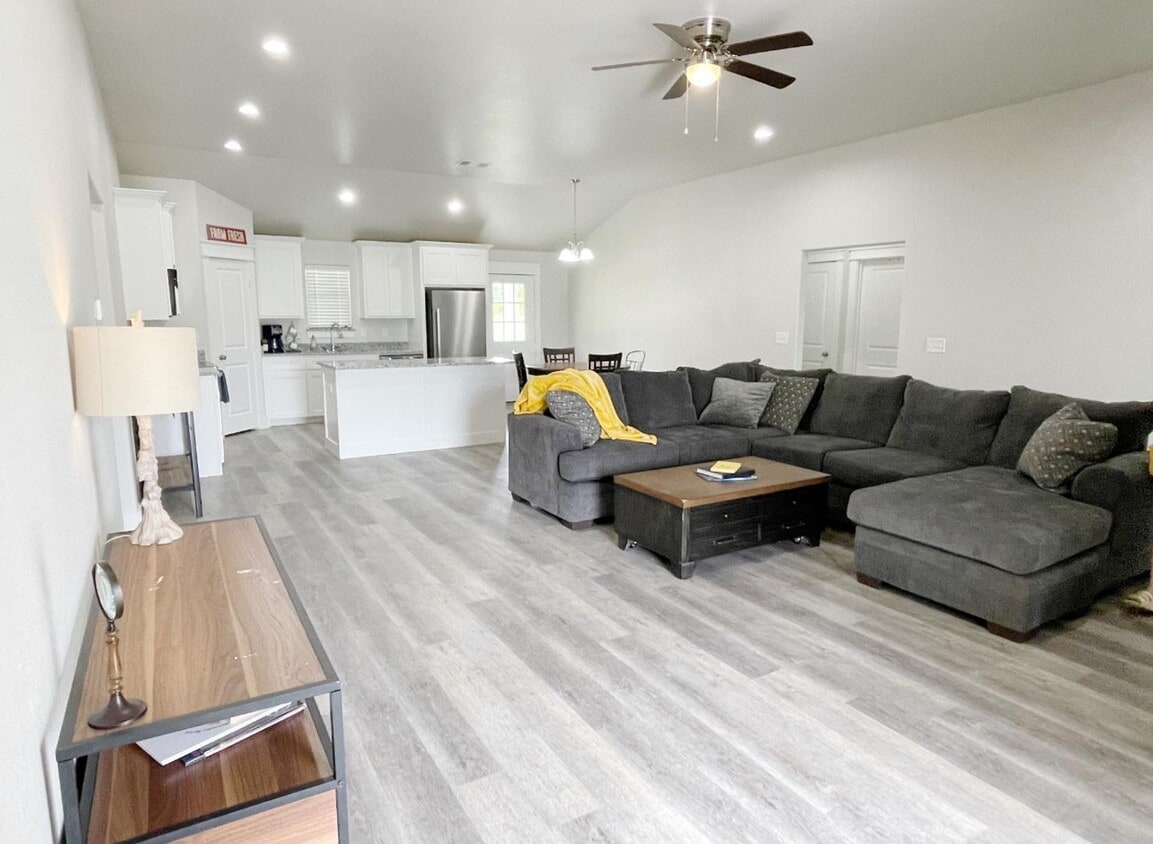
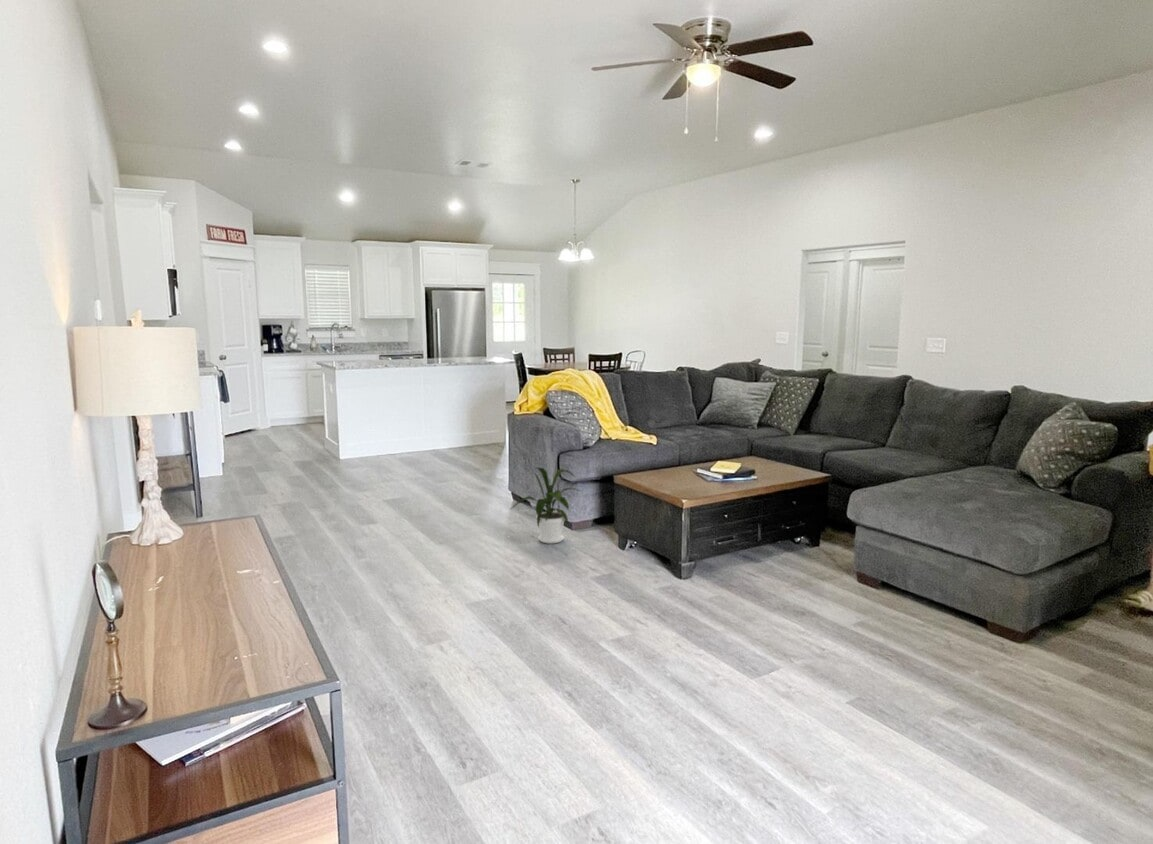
+ house plant (550, 502)
